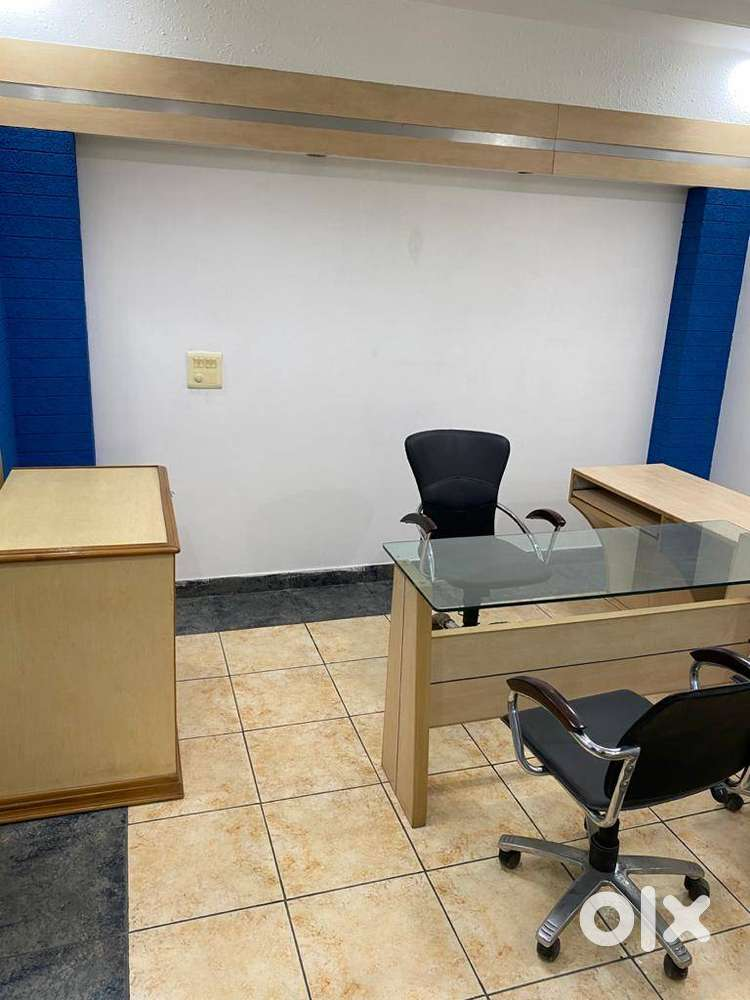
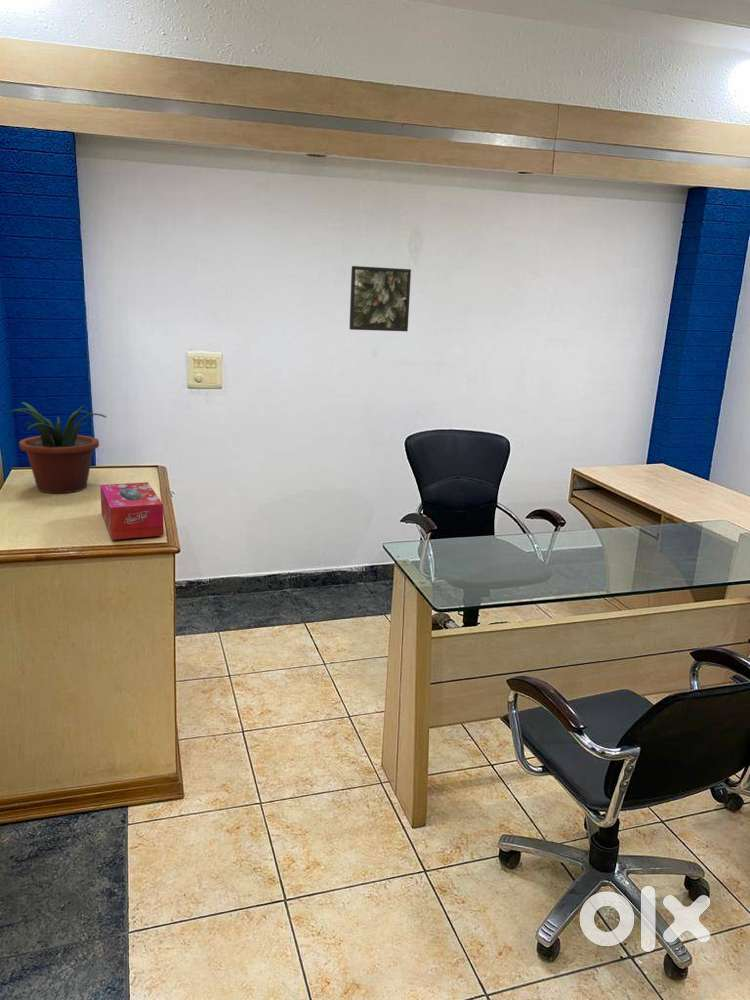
+ tissue box (130, 509)
+ potted plant (57, 448)
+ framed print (380, 299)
